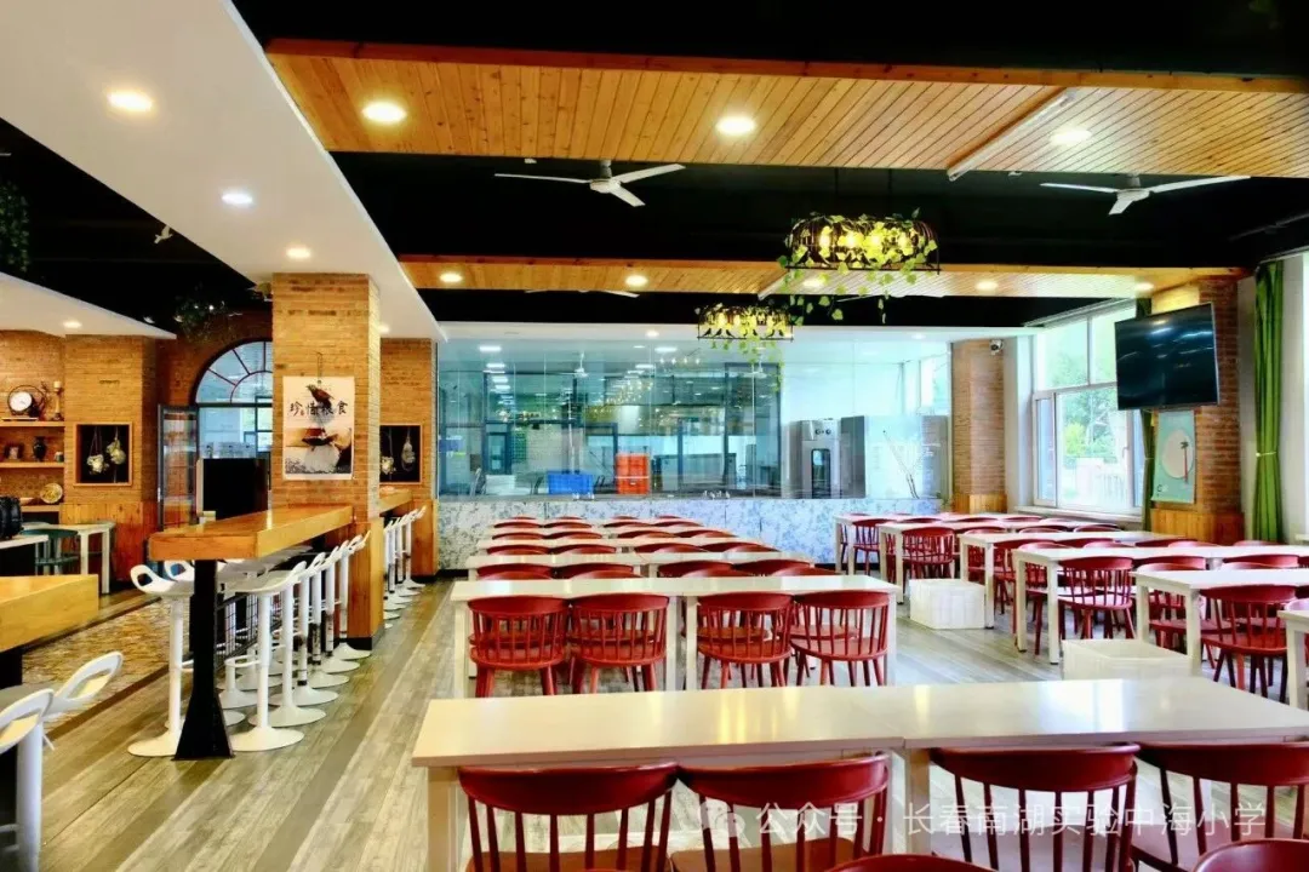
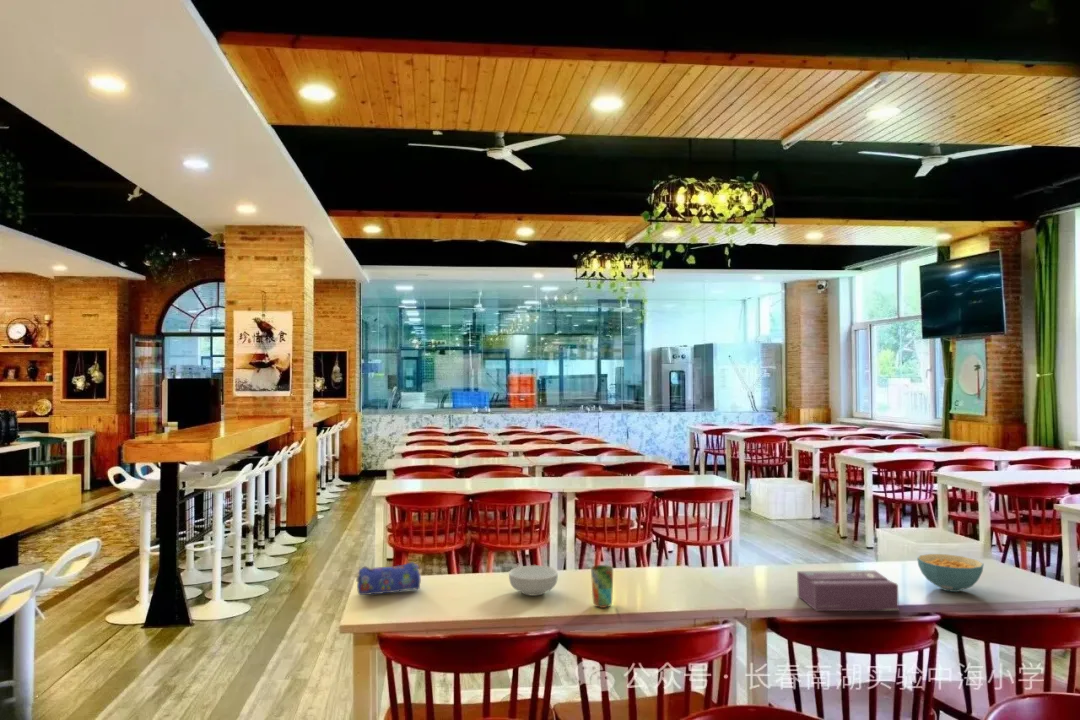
+ tissue box (846, 589)
+ cup (602, 586)
+ cereal bowl (533, 581)
+ pencil case (388, 578)
+ cereal bowl (950, 575)
